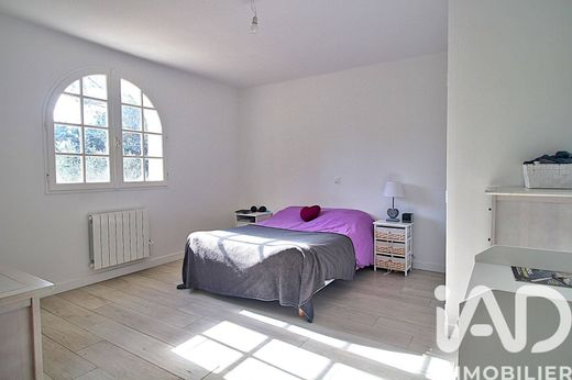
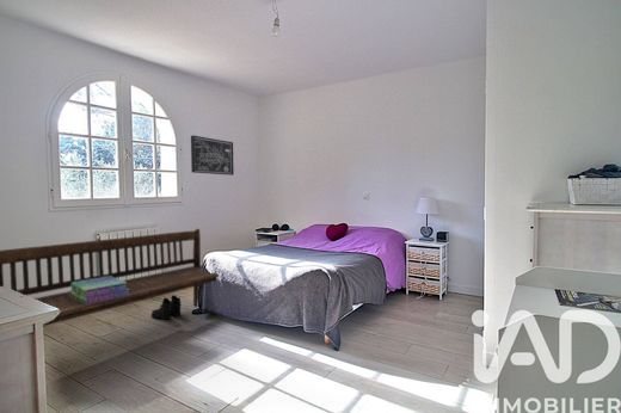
+ wall art (213, 156)
+ bench (125, 288)
+ stack of books (99, 289)
+ boots (166, 306)
